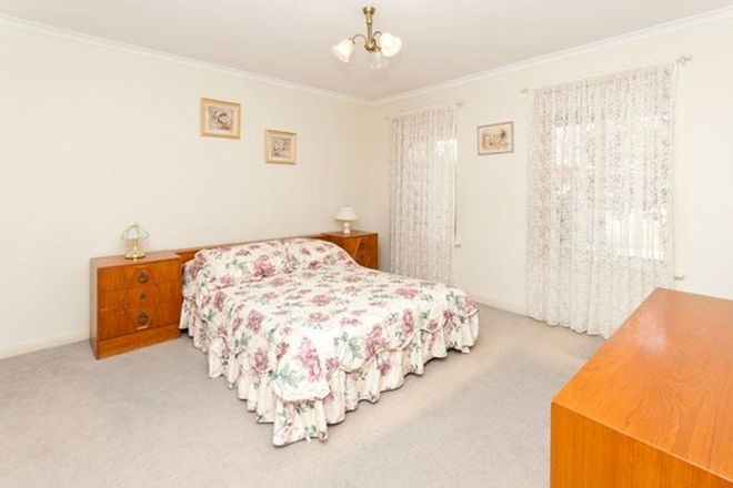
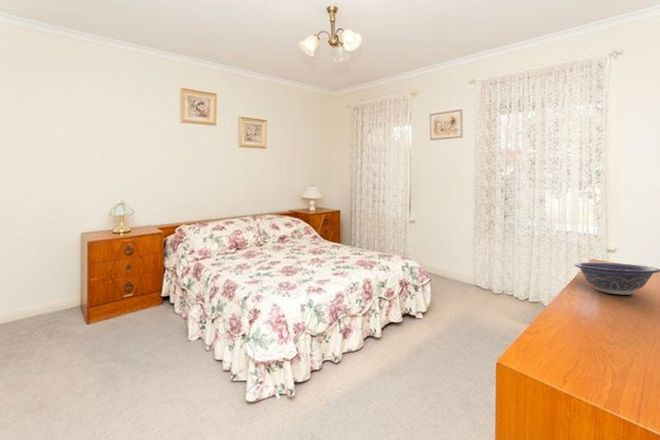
+ decorative bowl (614, 278)
